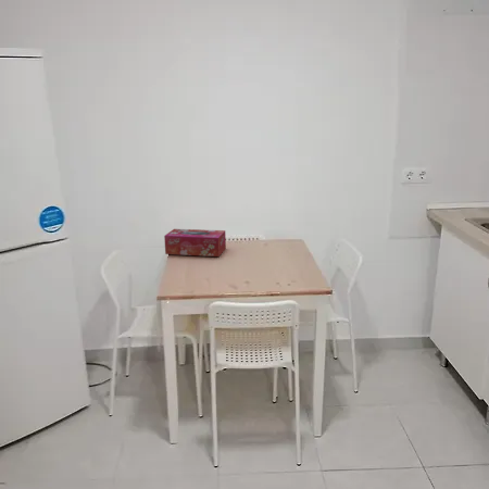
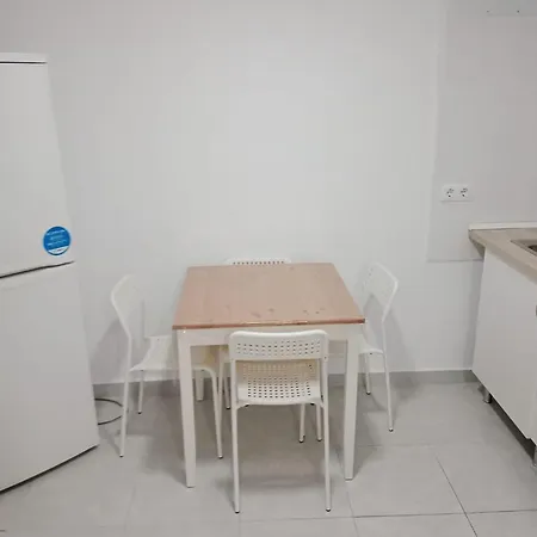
- tissue box (196, 241)
